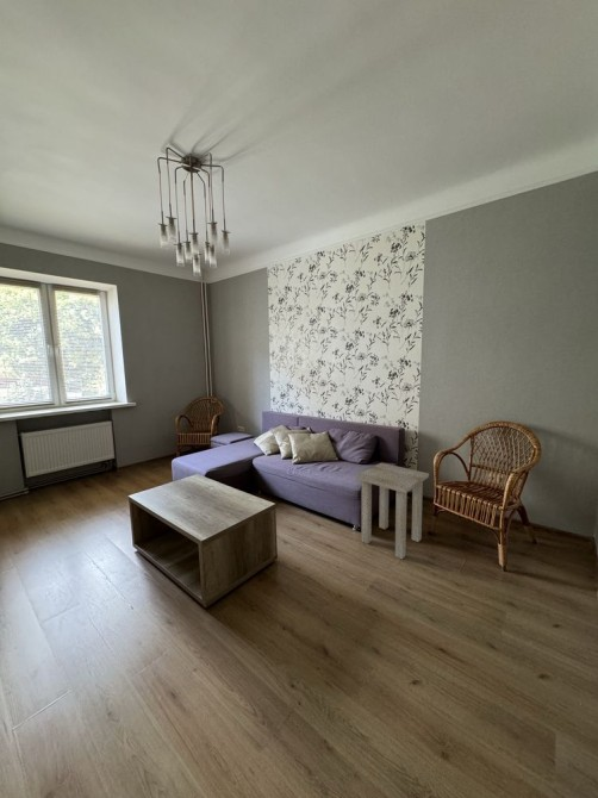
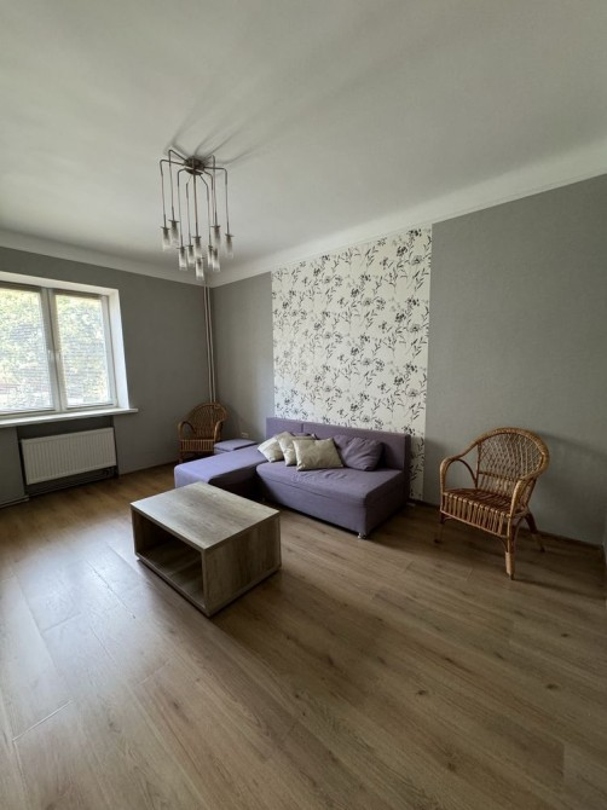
- side table (387, 507)
